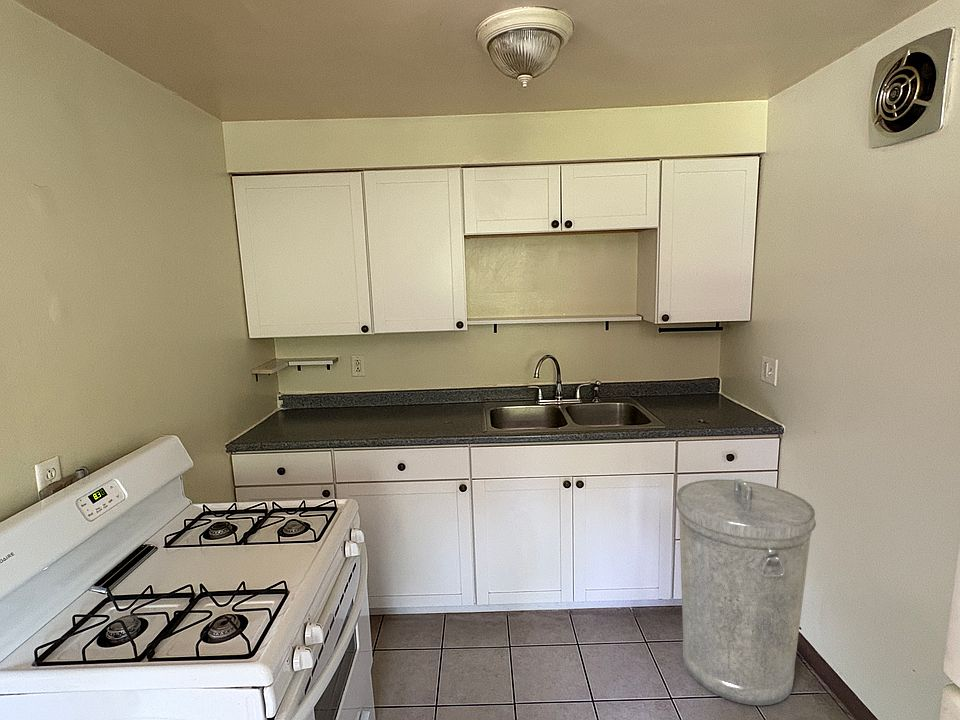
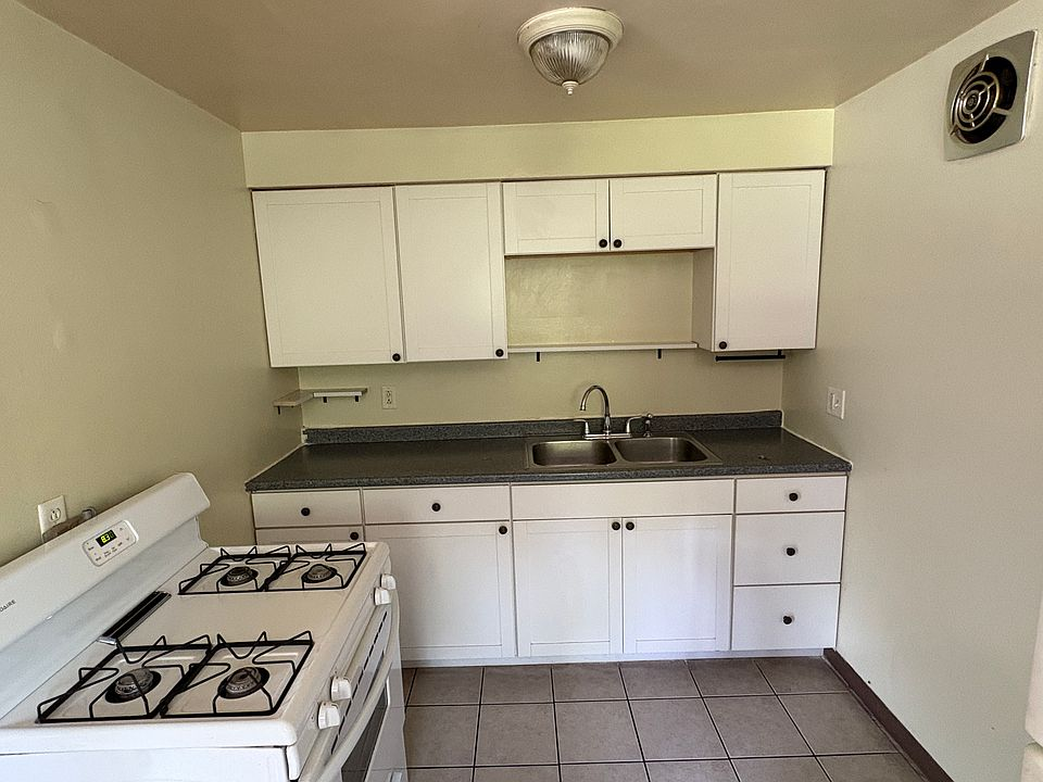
- trash can (739, 577)
